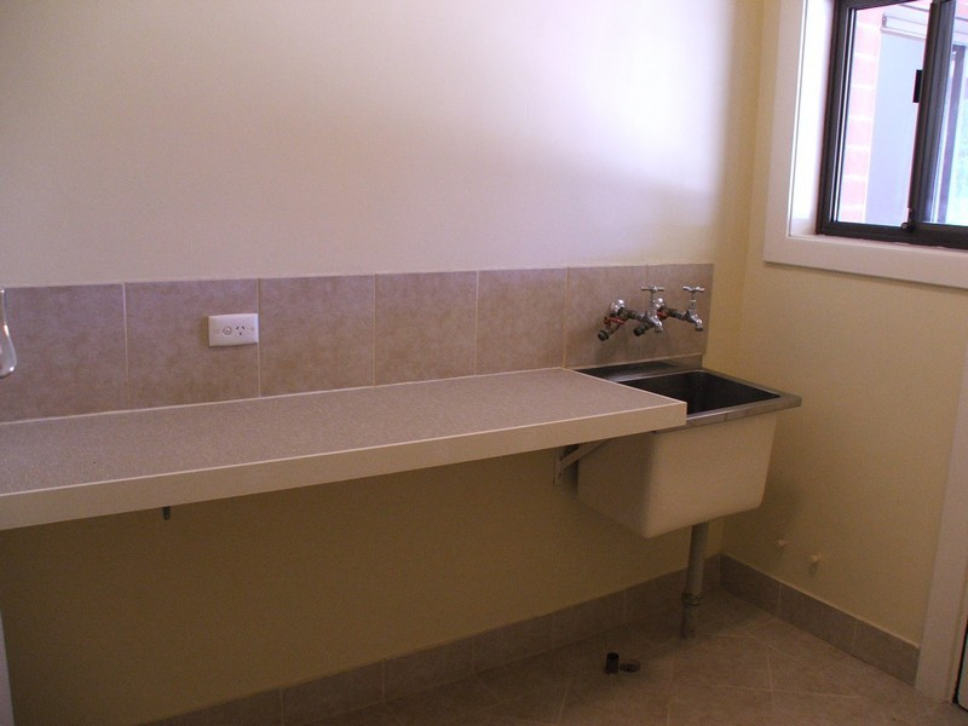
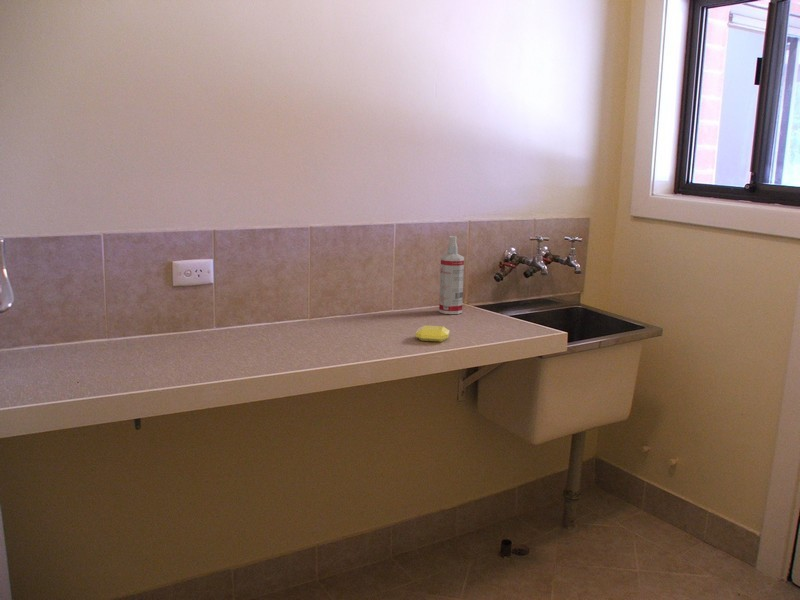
+ soap bar (432, 333)
+ spray bottle (451, 274)
